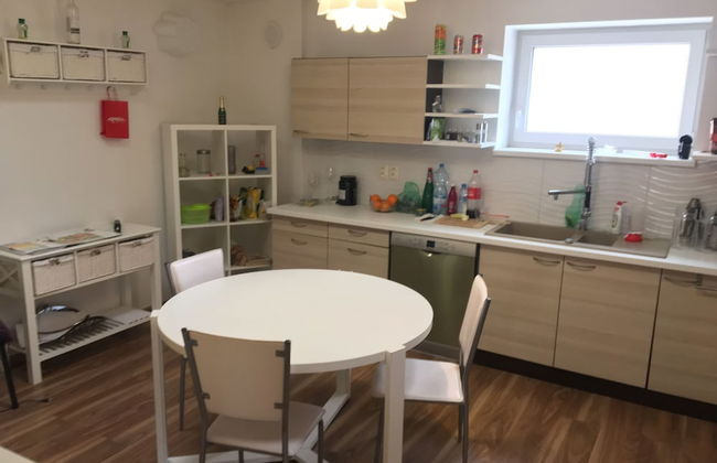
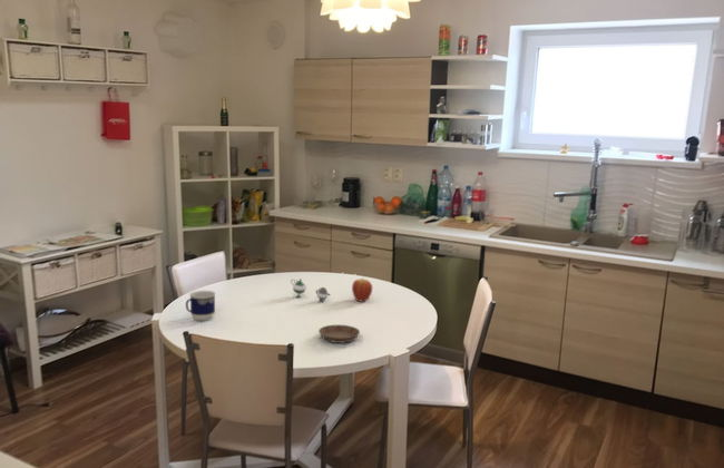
+ teapot (305, 287)
+ cup (199, 306)
+ fruit (361, 289)
+ saucer (339, 334)
